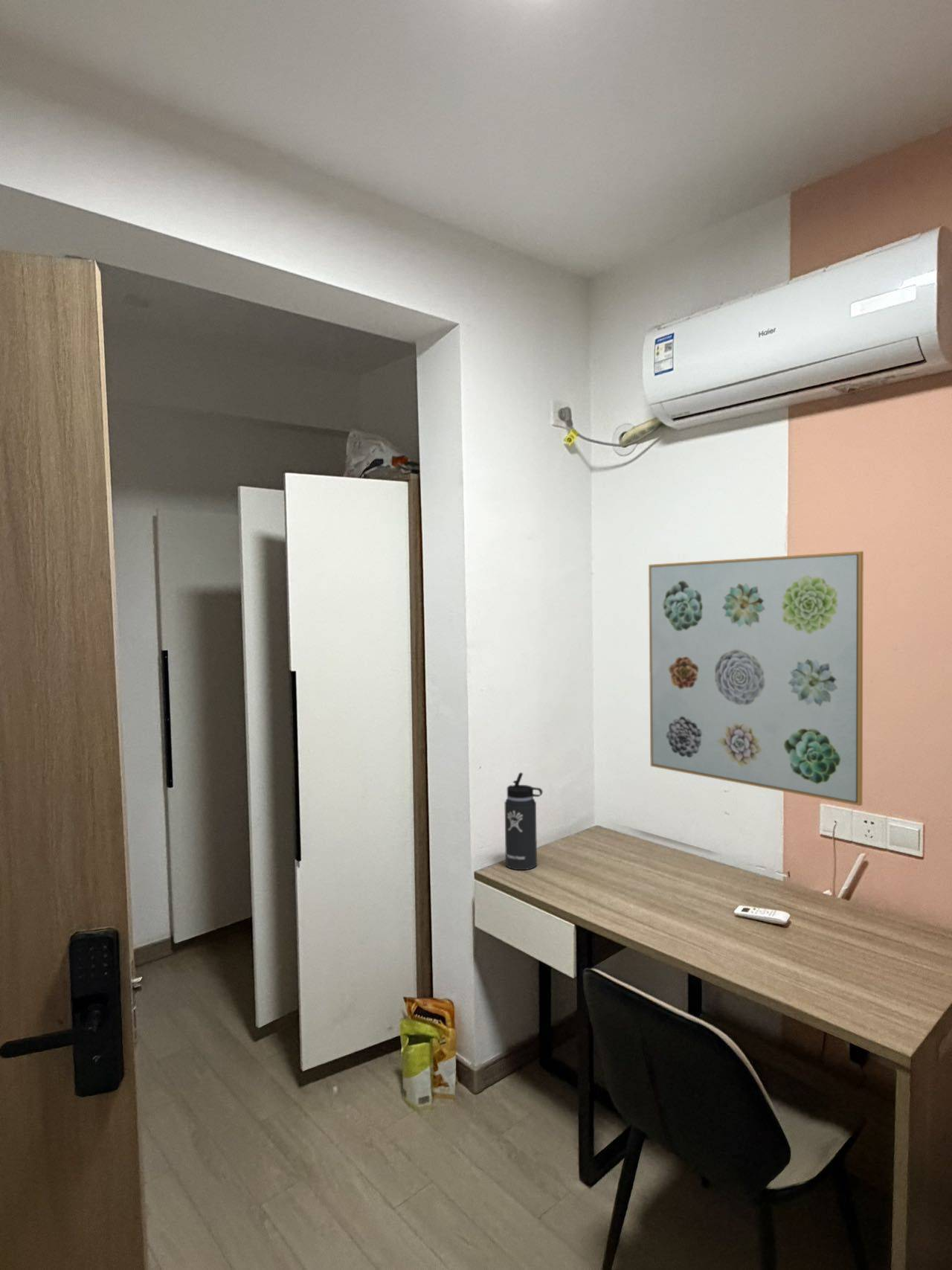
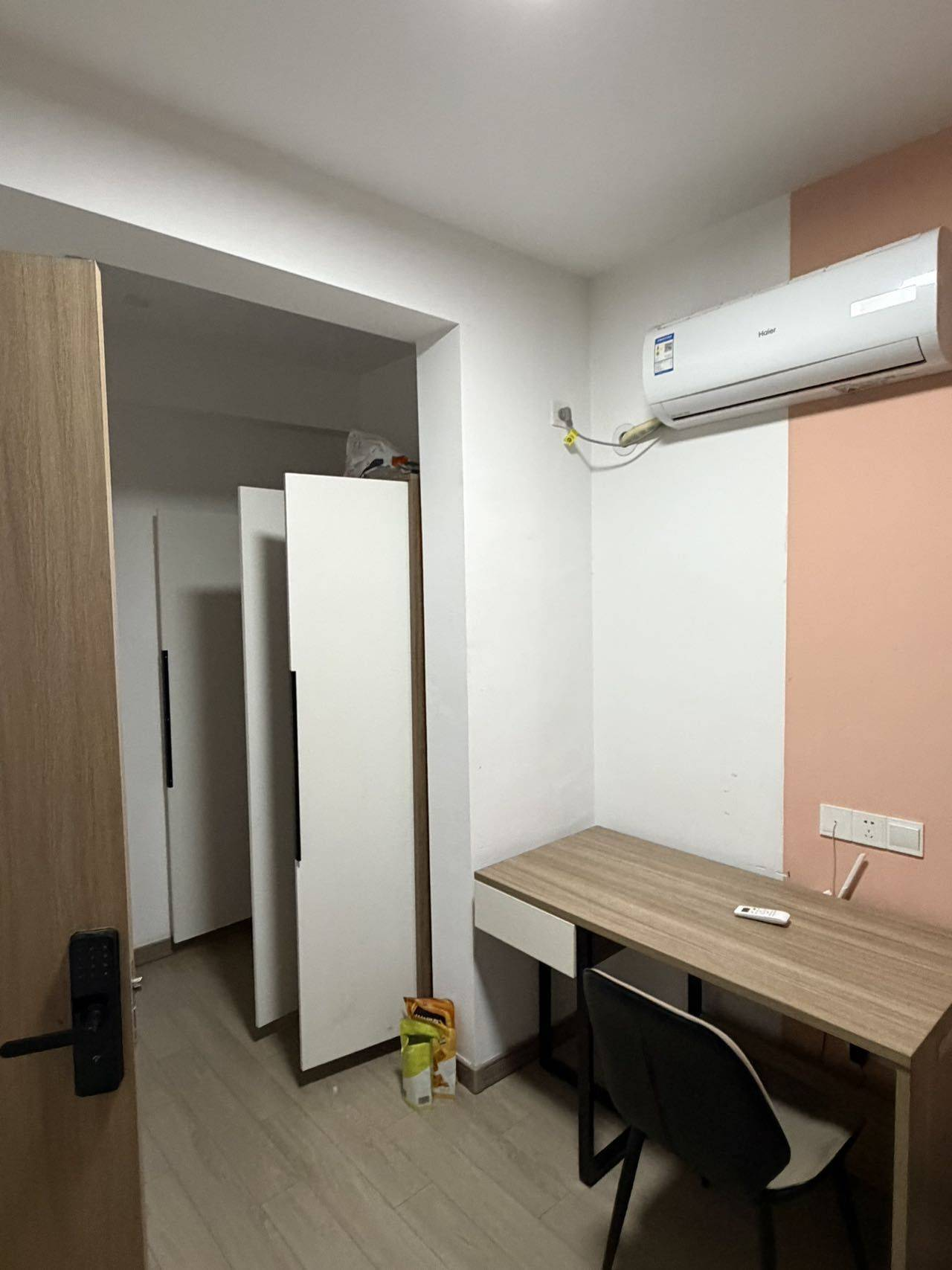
- wall art (744, 672)
- thermos bottle (524, 818)
